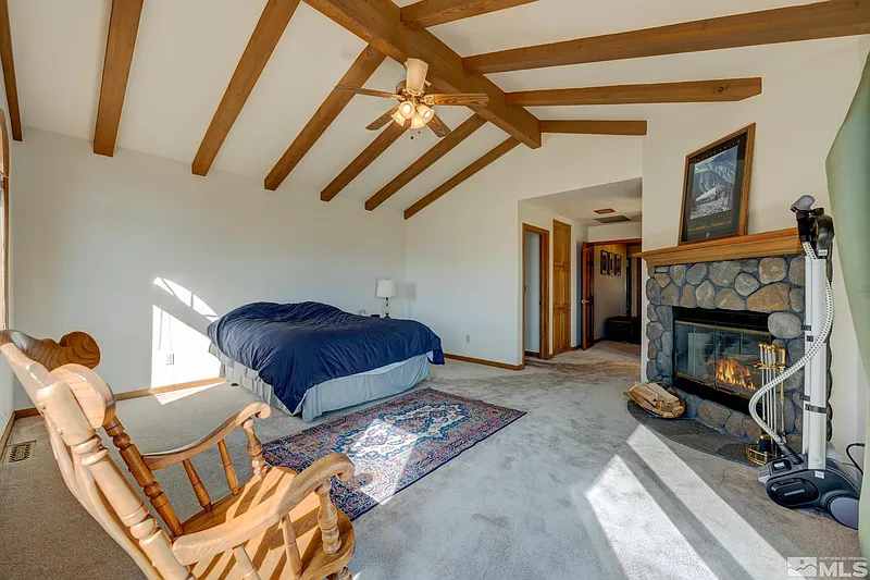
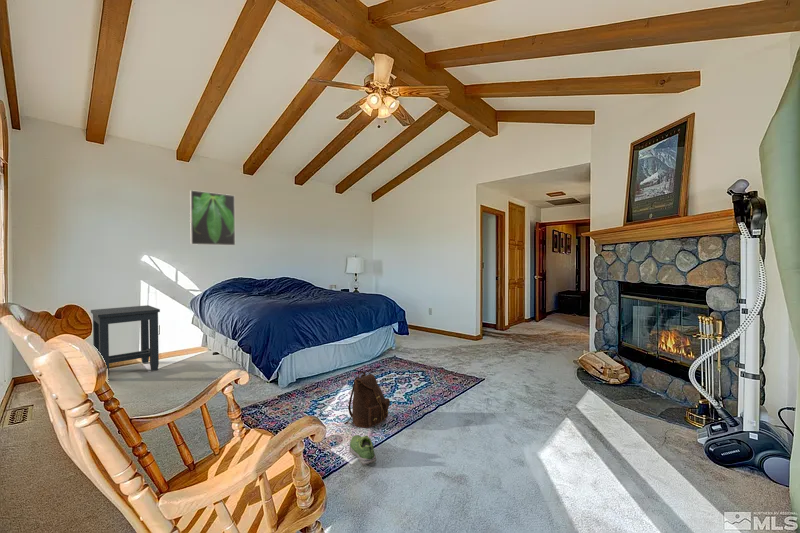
+ side table (125, 353)
+ backpack (368, 396)
+ shoe (362, 444)
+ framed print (213, 219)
